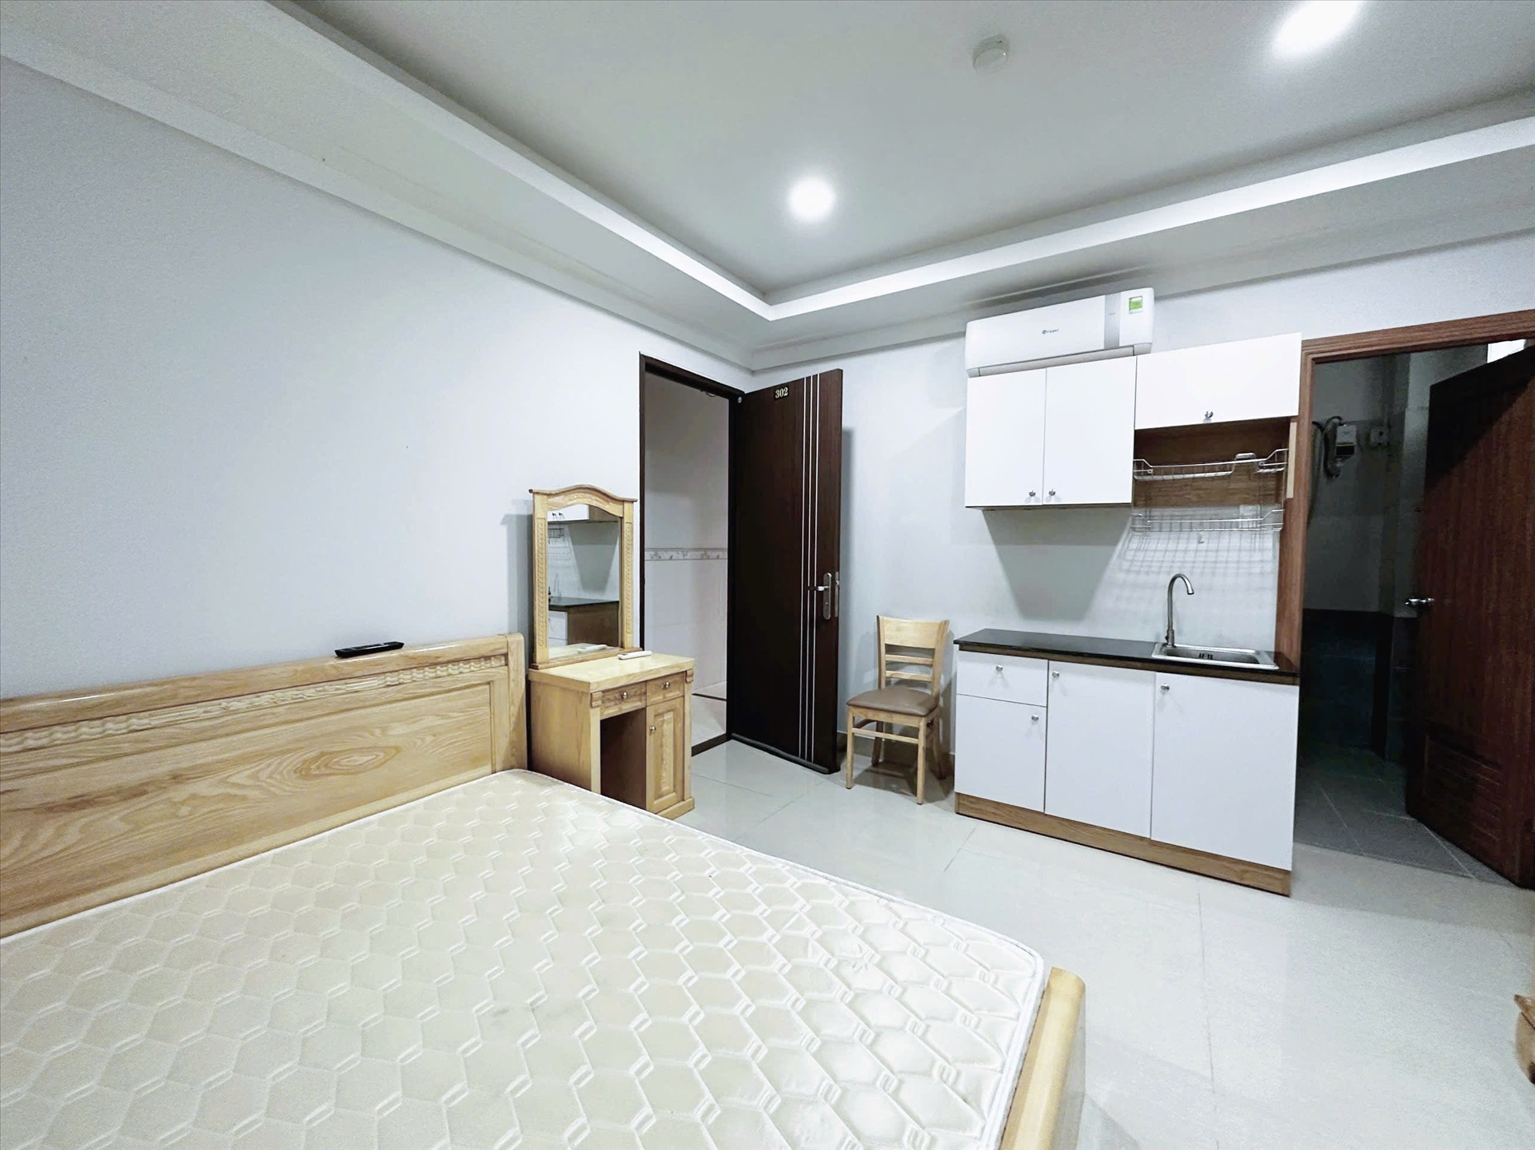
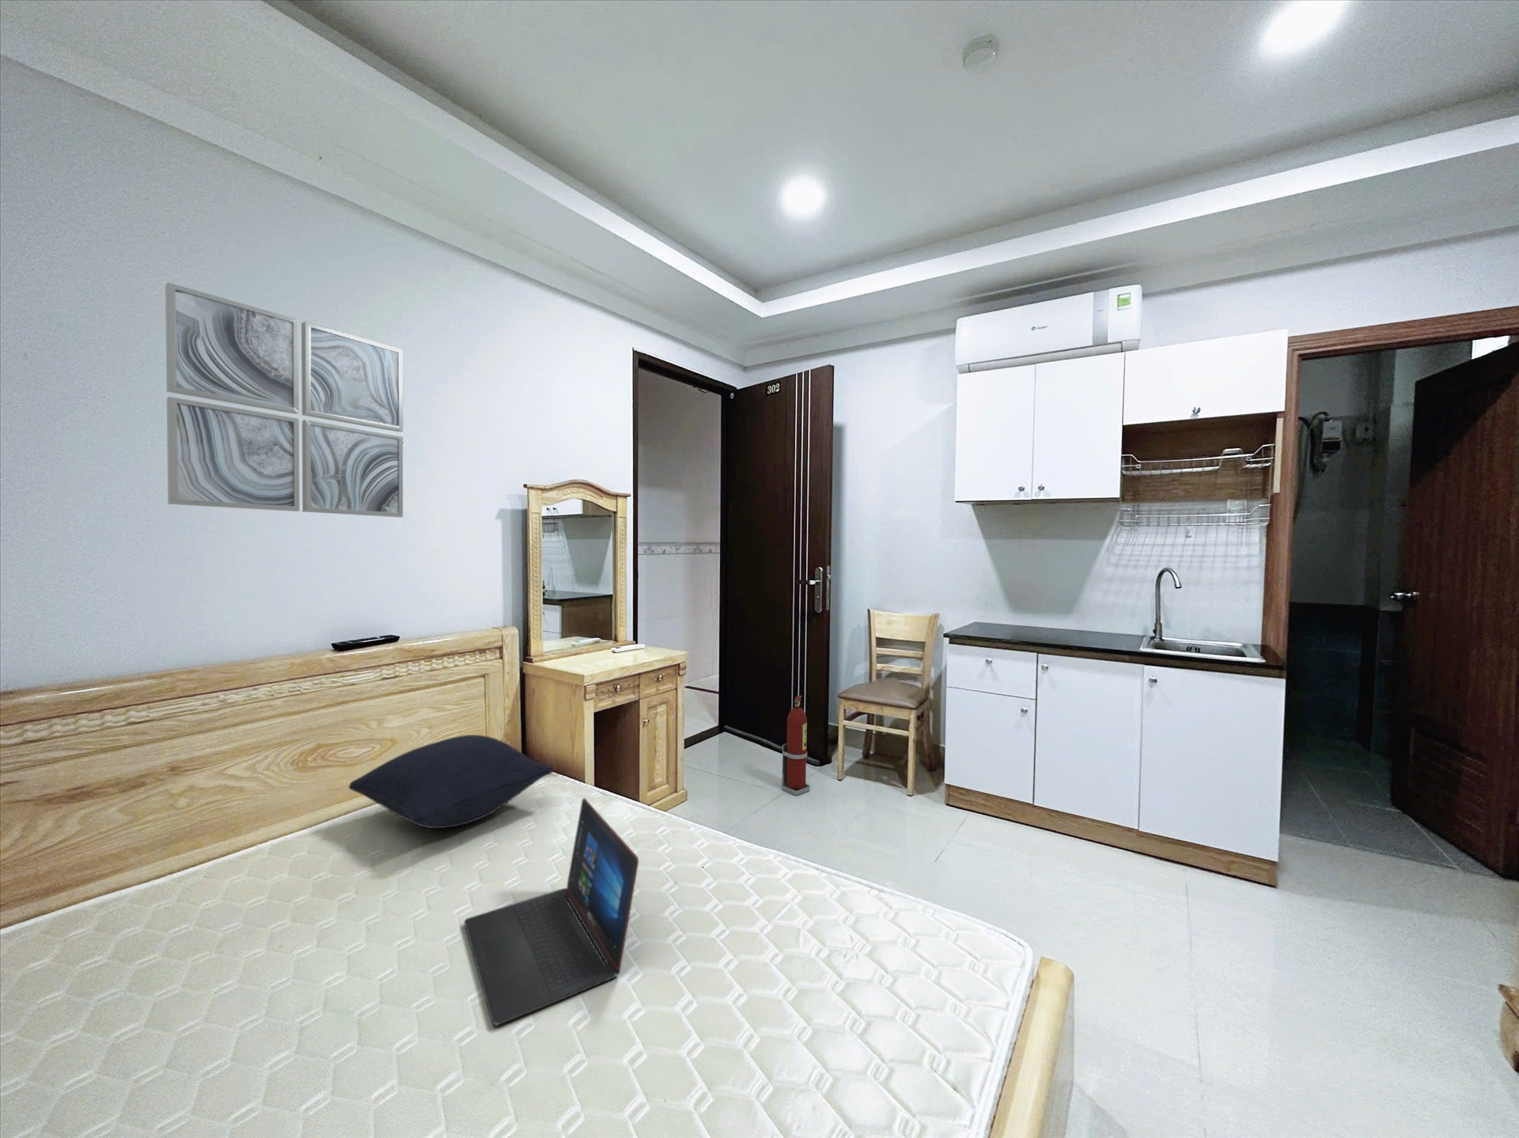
+ fire extinguisher (797, 744)
+ laptop (547, 893)
+ pillow (455, 778)
+ wall art (303, 415)
